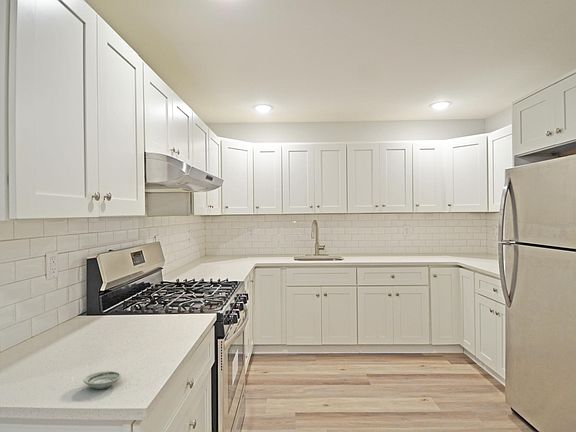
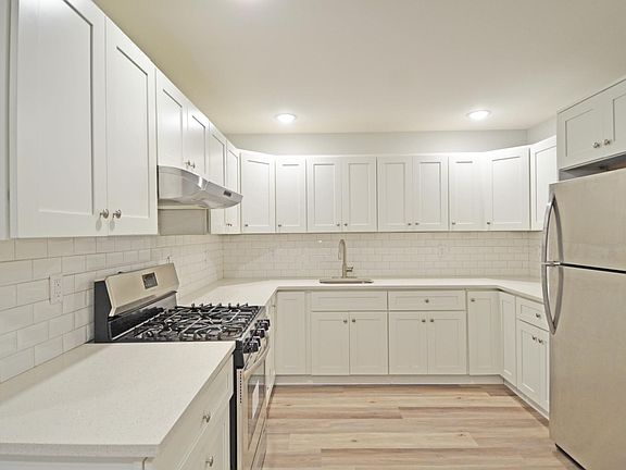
- saucer (102, 381)
